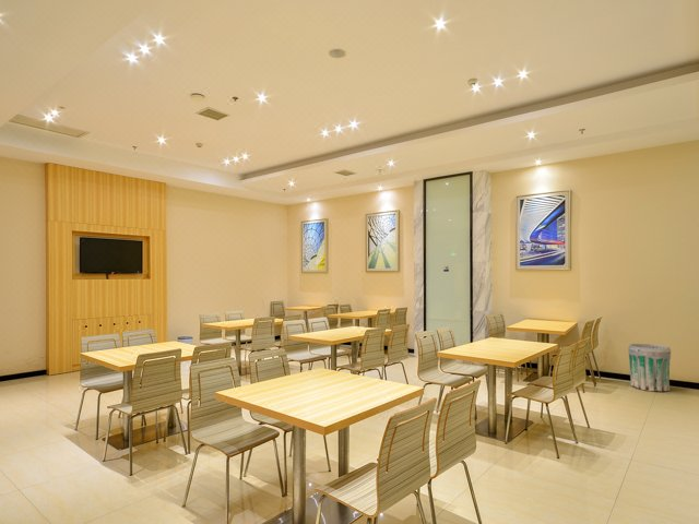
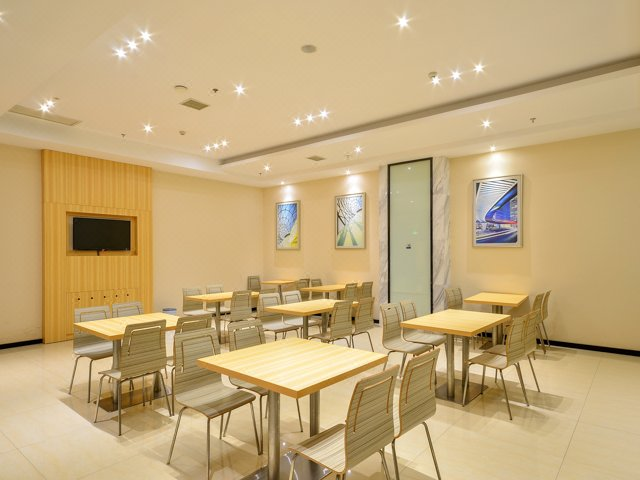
- trash can (649, 366)
